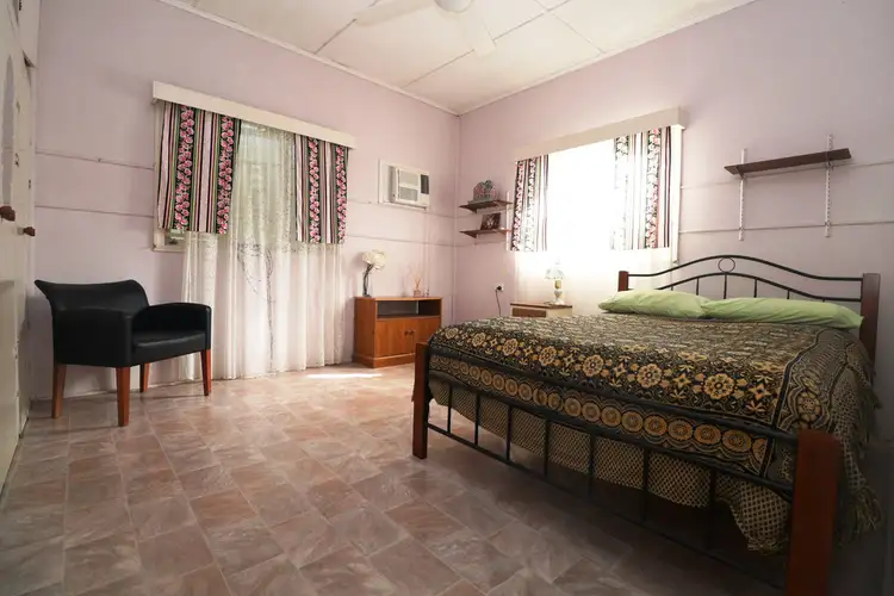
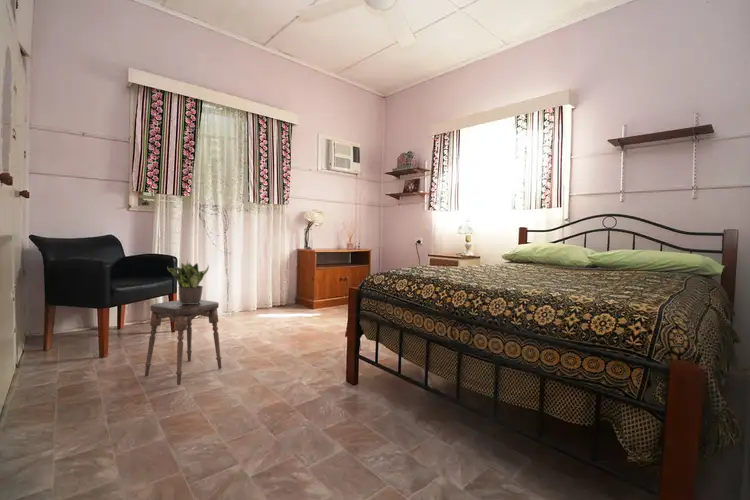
+ stool (183, 337)
+ potted plant (189, 280)
